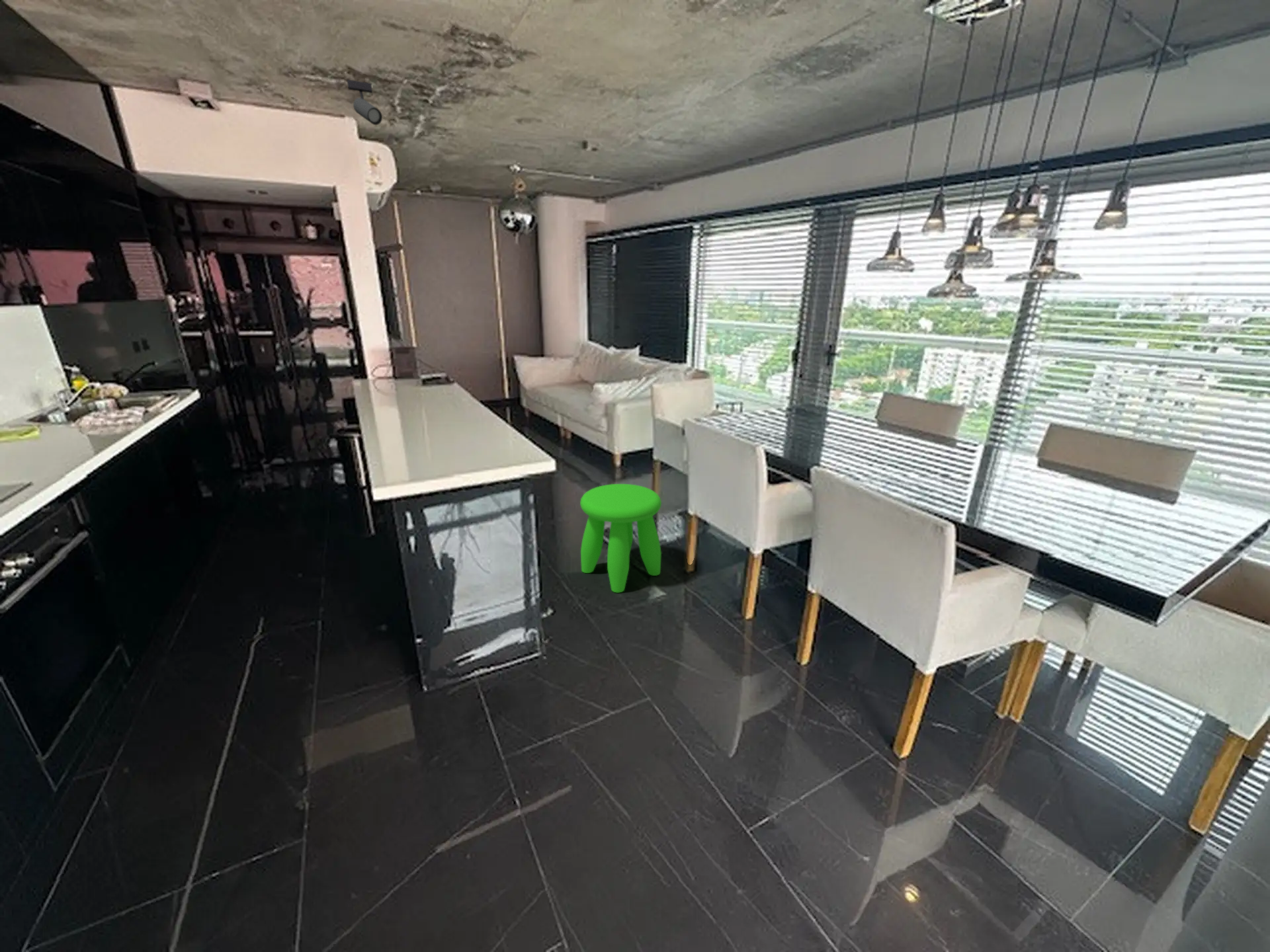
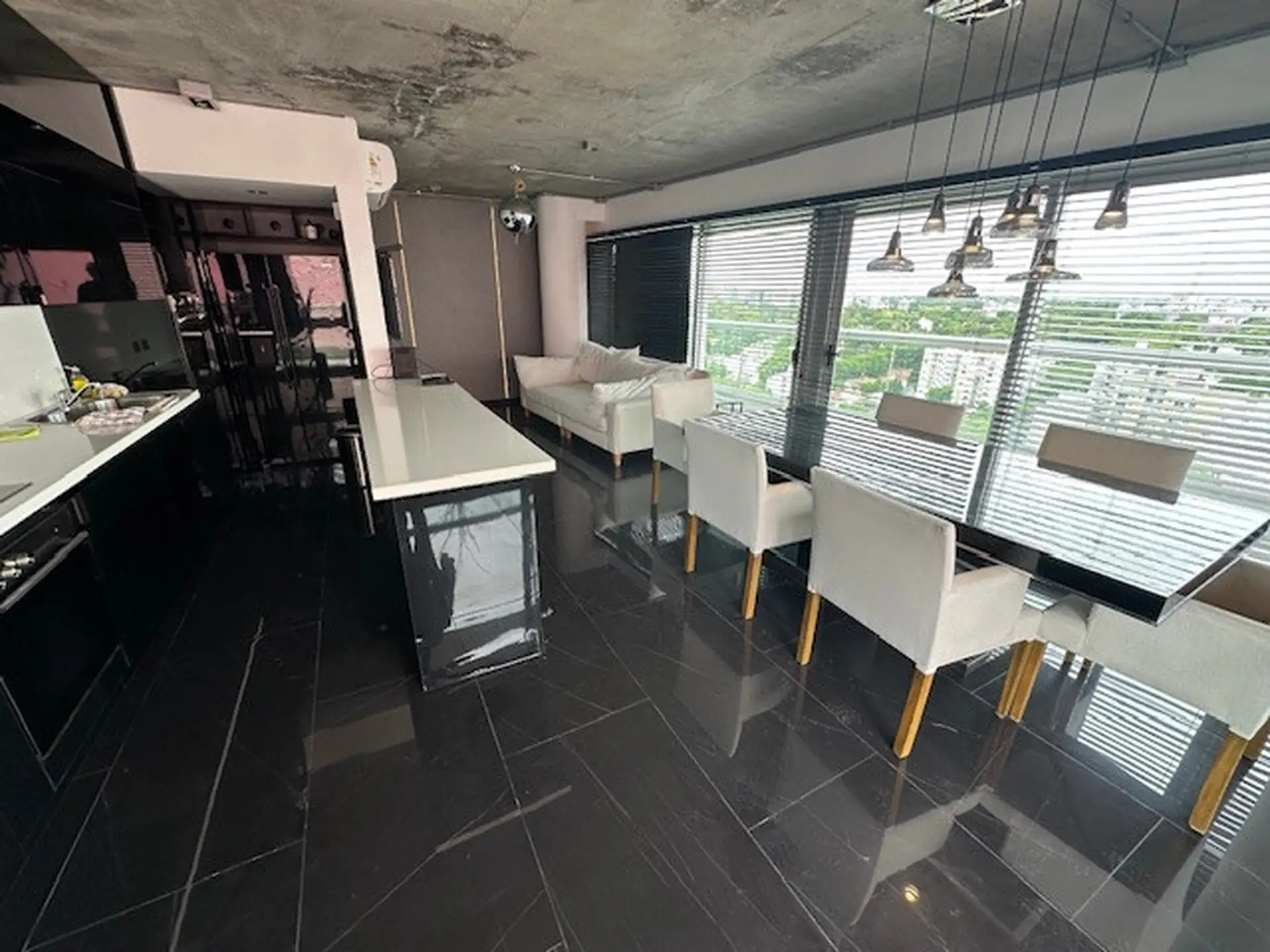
- track light (365, 103)
- stool (620, 535)
